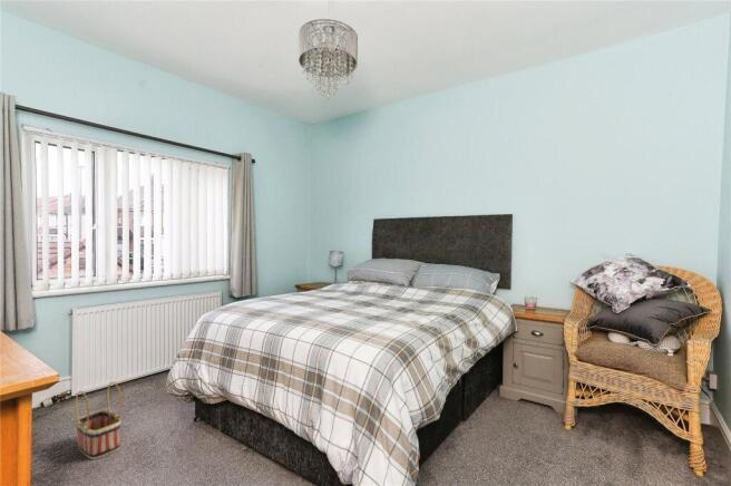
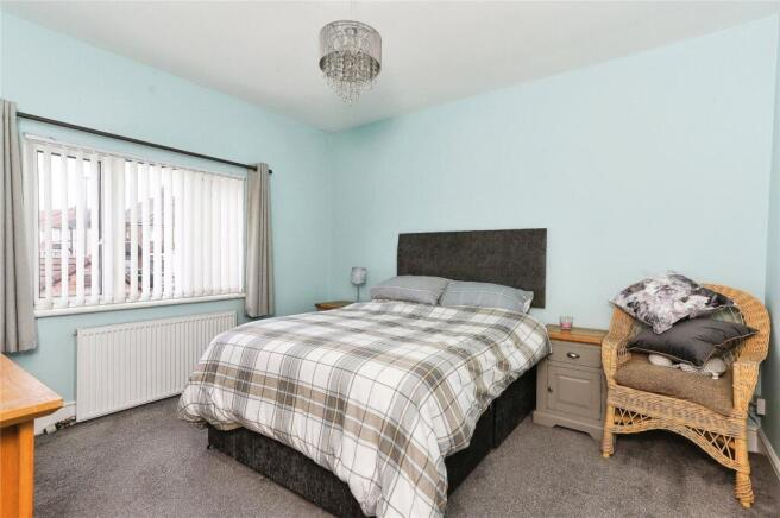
- basket (98, 417)
